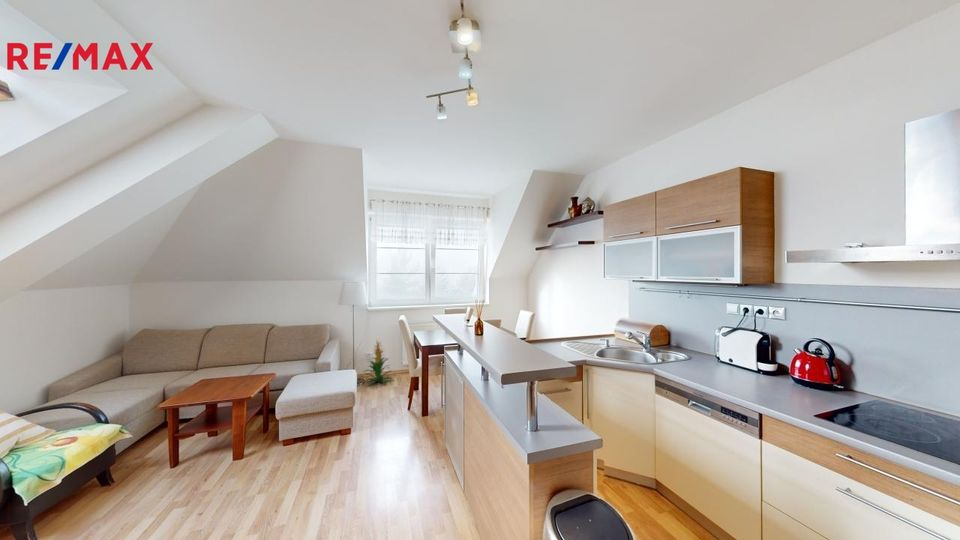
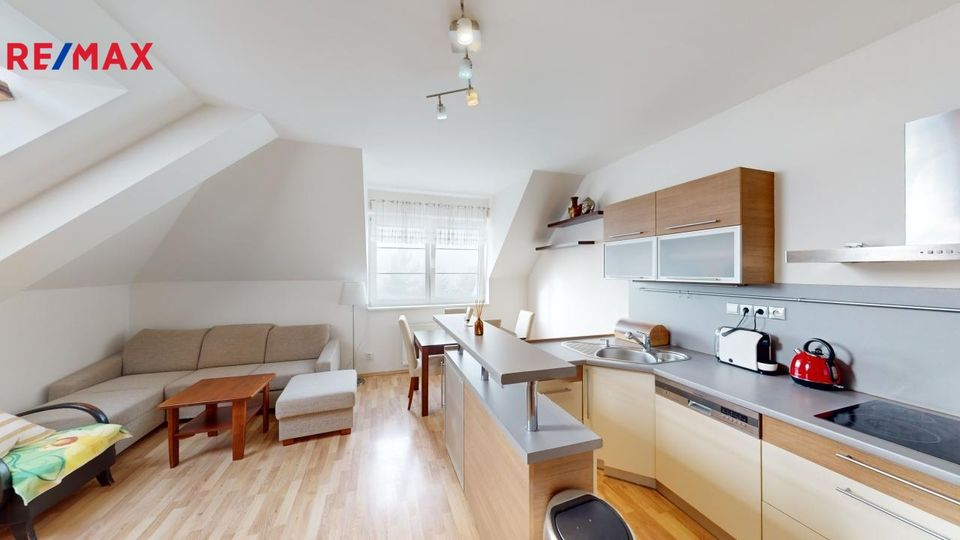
- indoor plant (378, 360)
